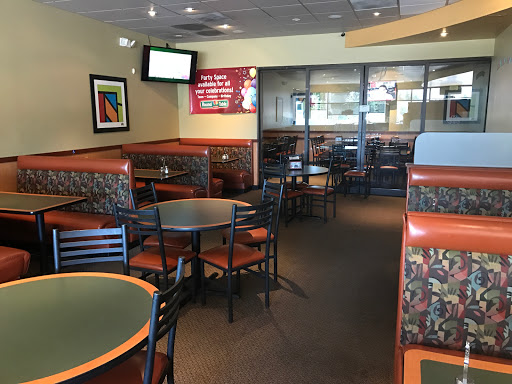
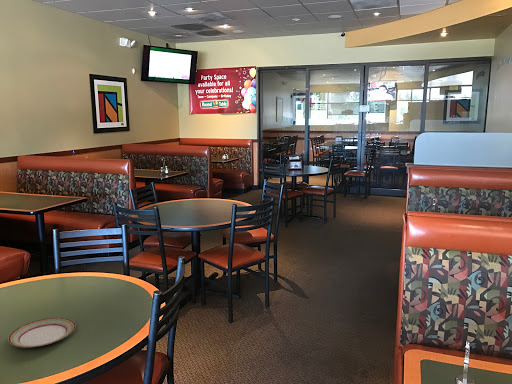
+ plate (43, 333)
